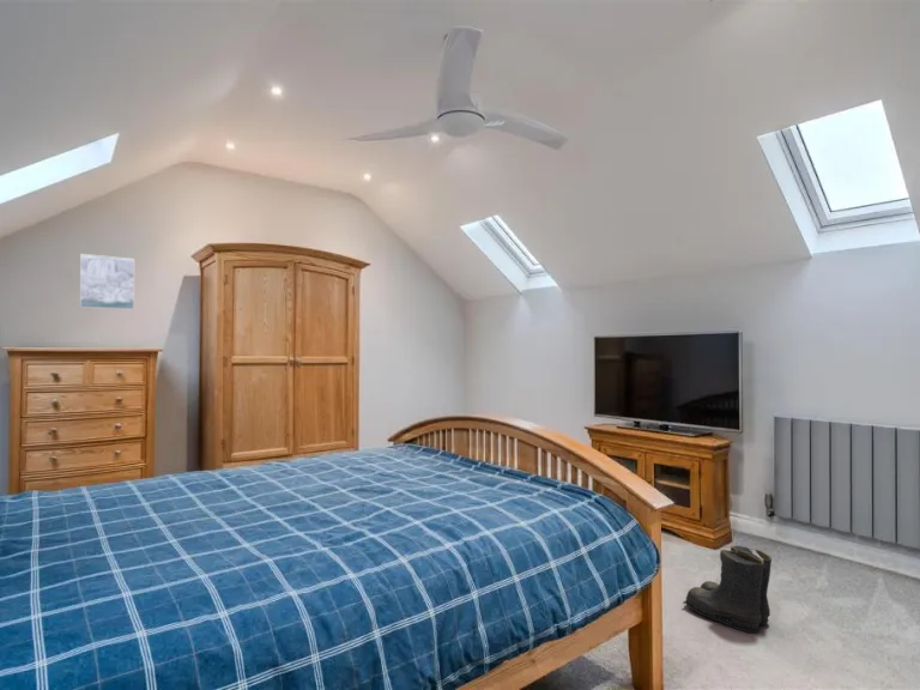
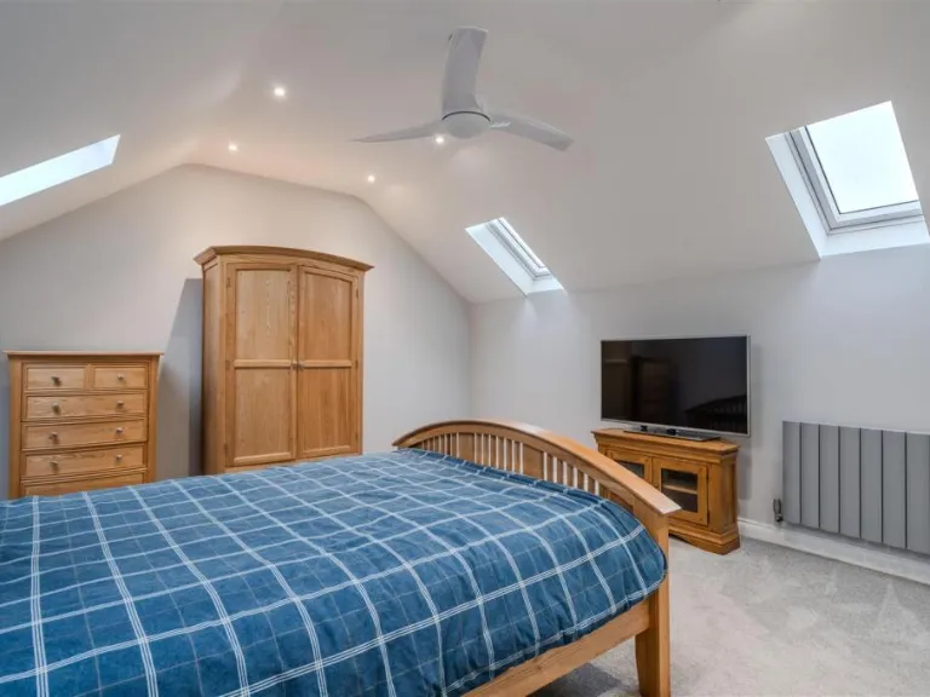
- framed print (108, 282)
- boots (727, 580)
